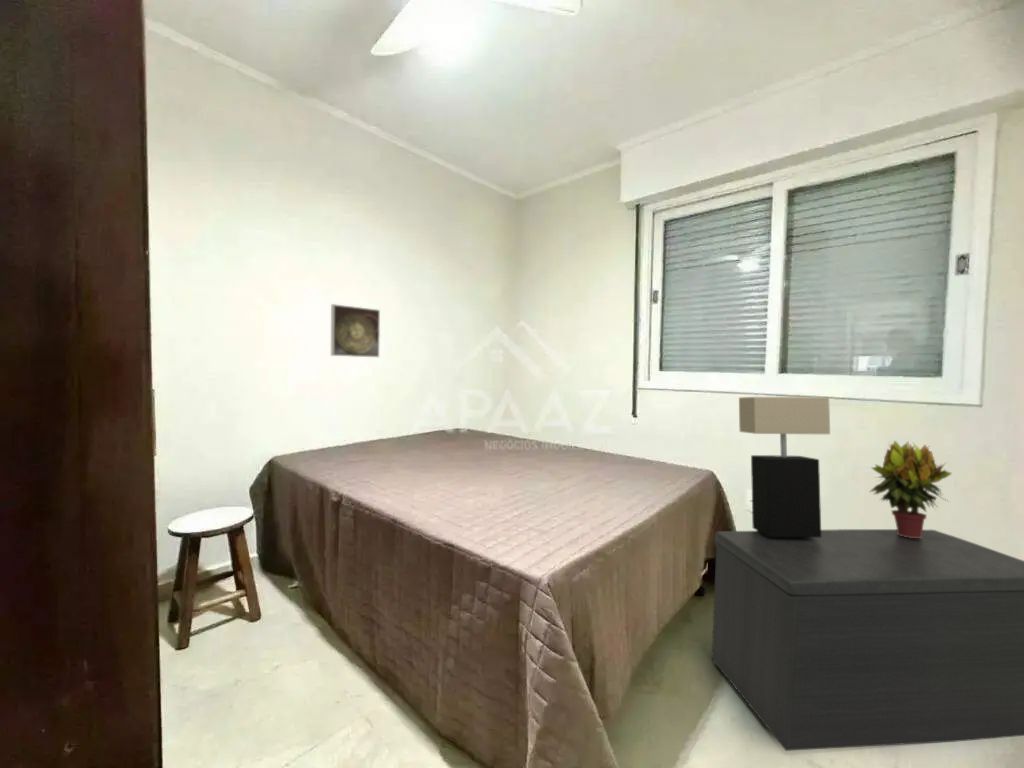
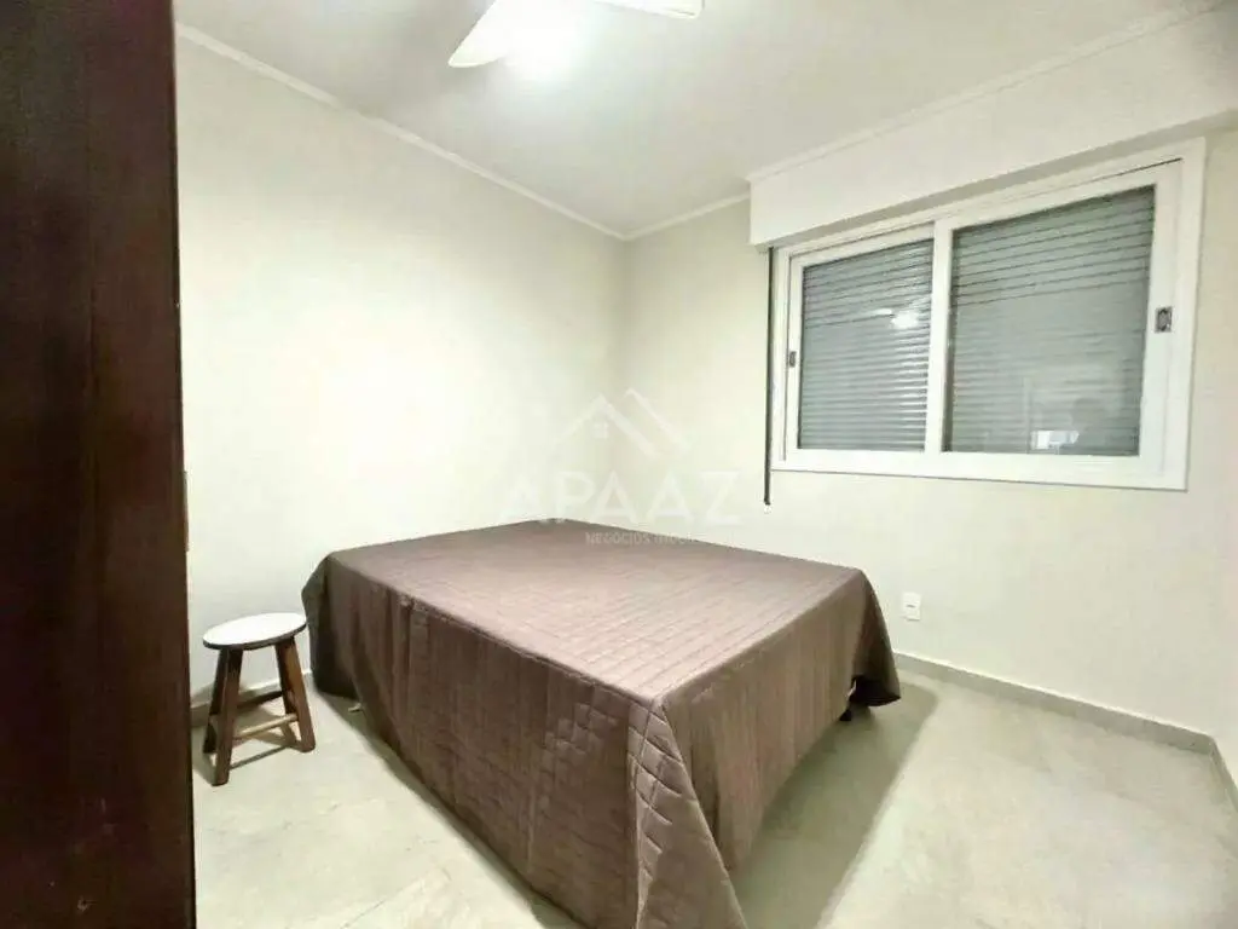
- bench (869, 622)
- potted plant (910, 489)
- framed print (356, 332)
- table lamp (788, 467)
